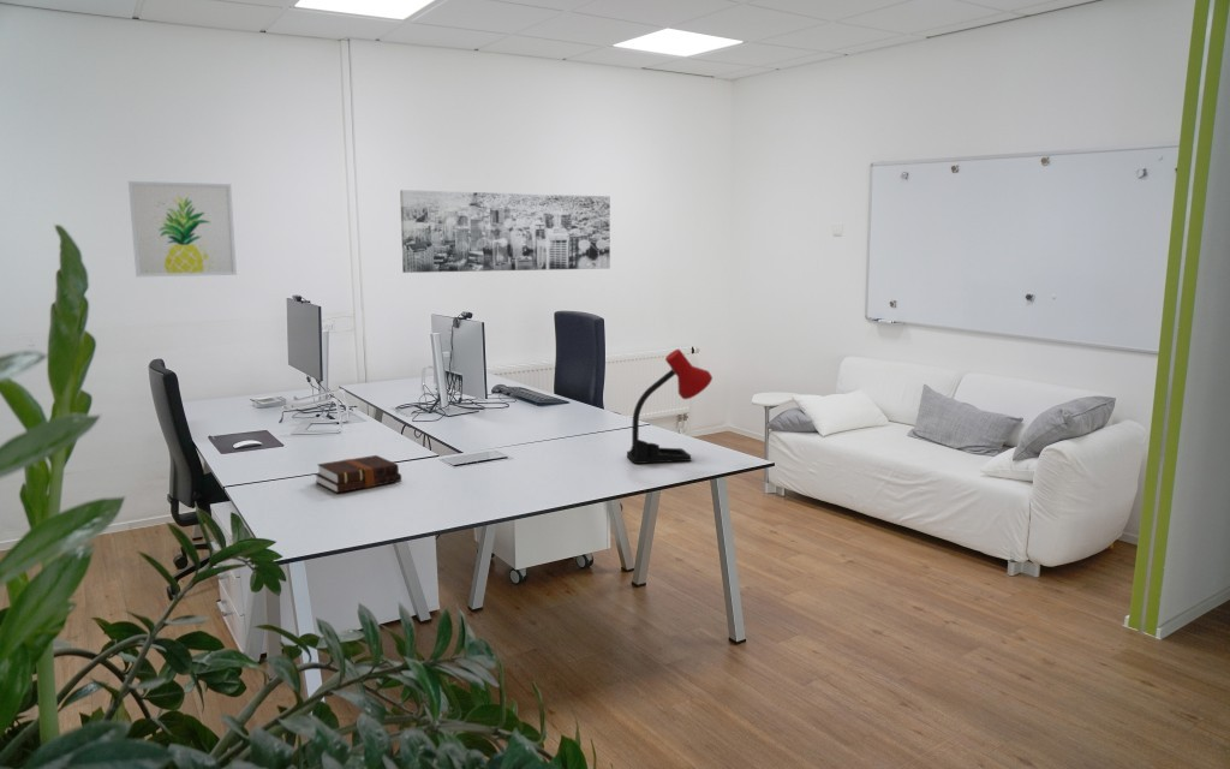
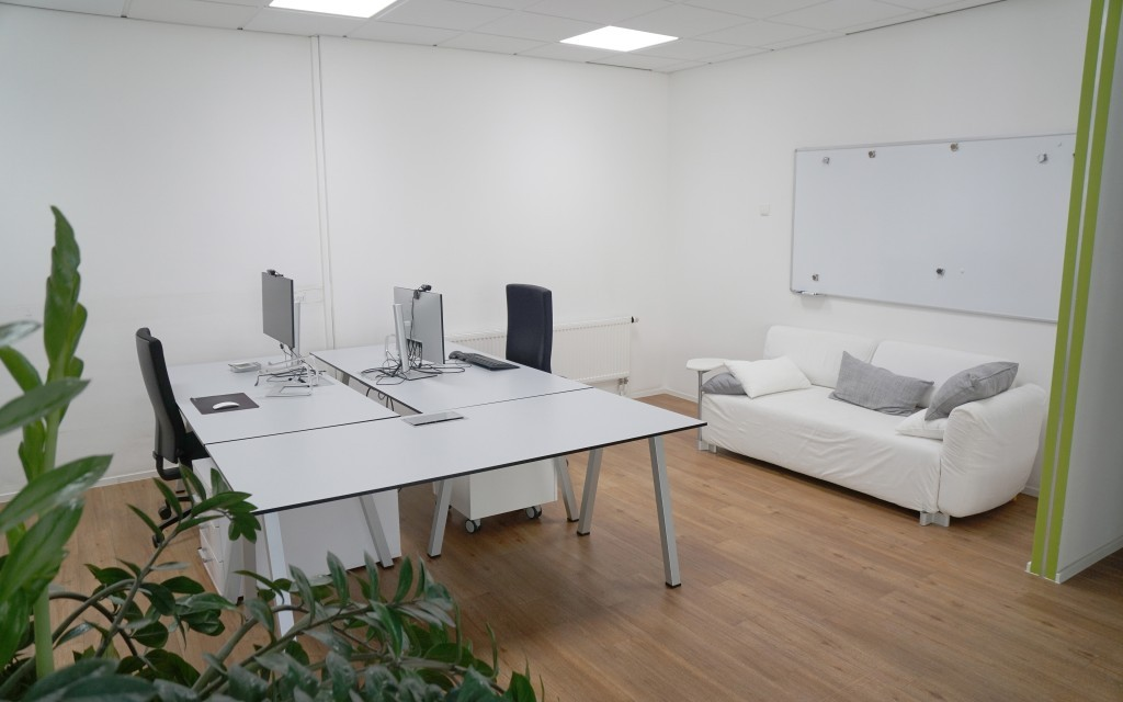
- desk lamp (680, 395)
- wall art (184, 229)
- wall art (512, 232)
- hardback book (358, 472)
